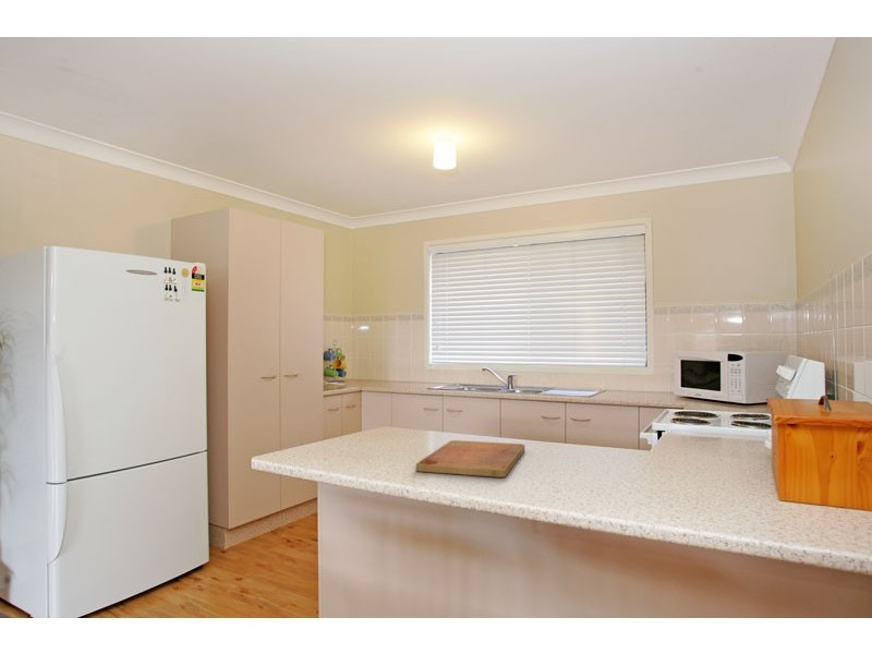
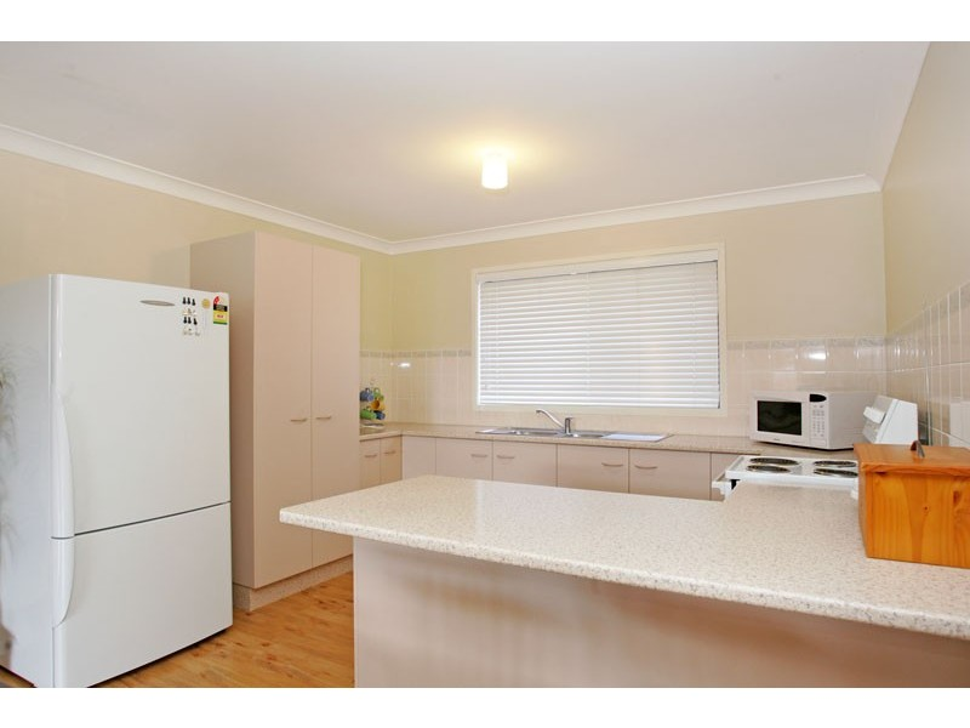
- cutting board (474, 456)
